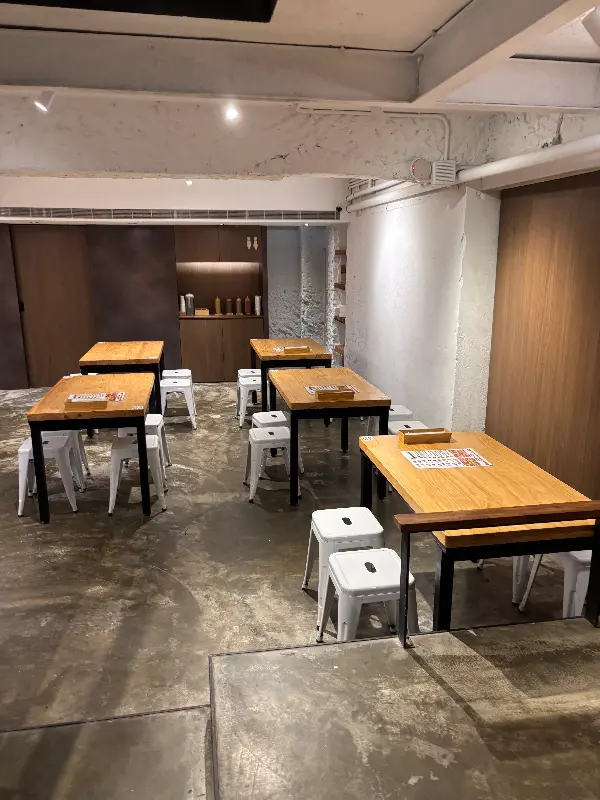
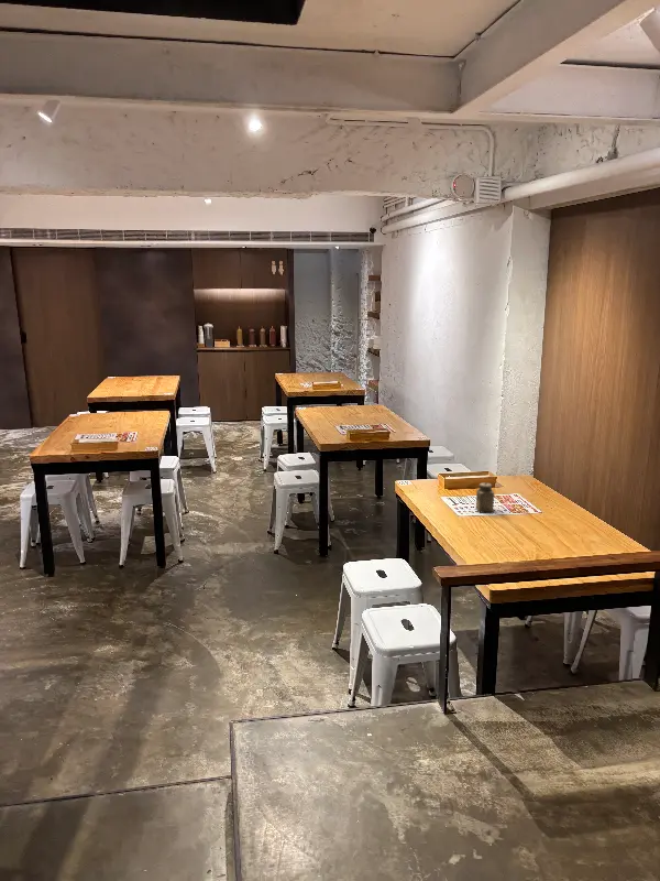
+ salt shaker (485, 497)
